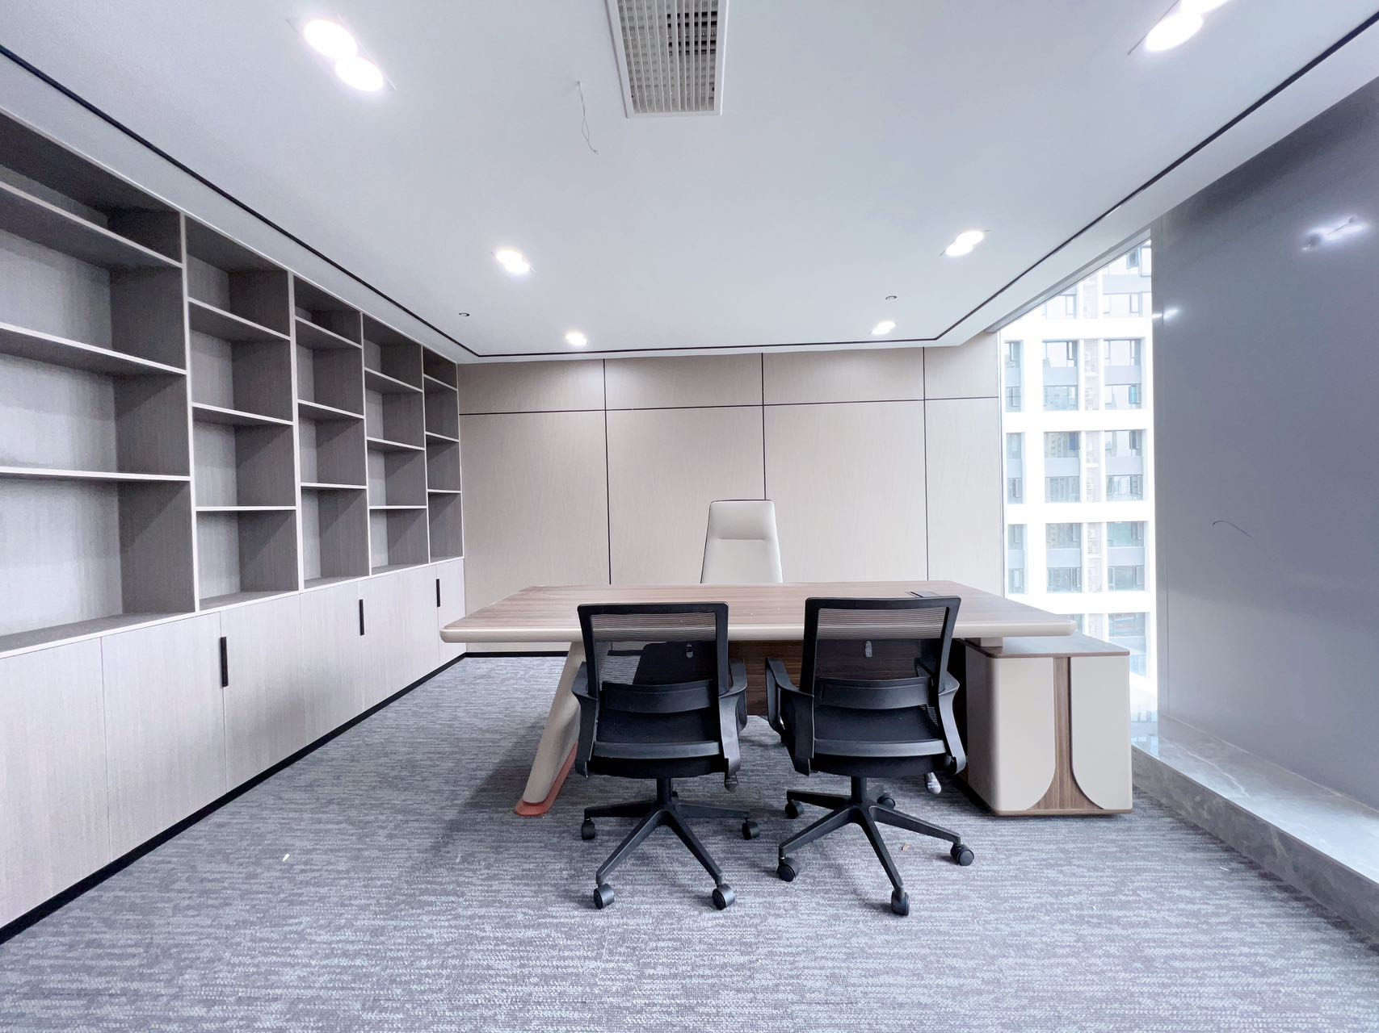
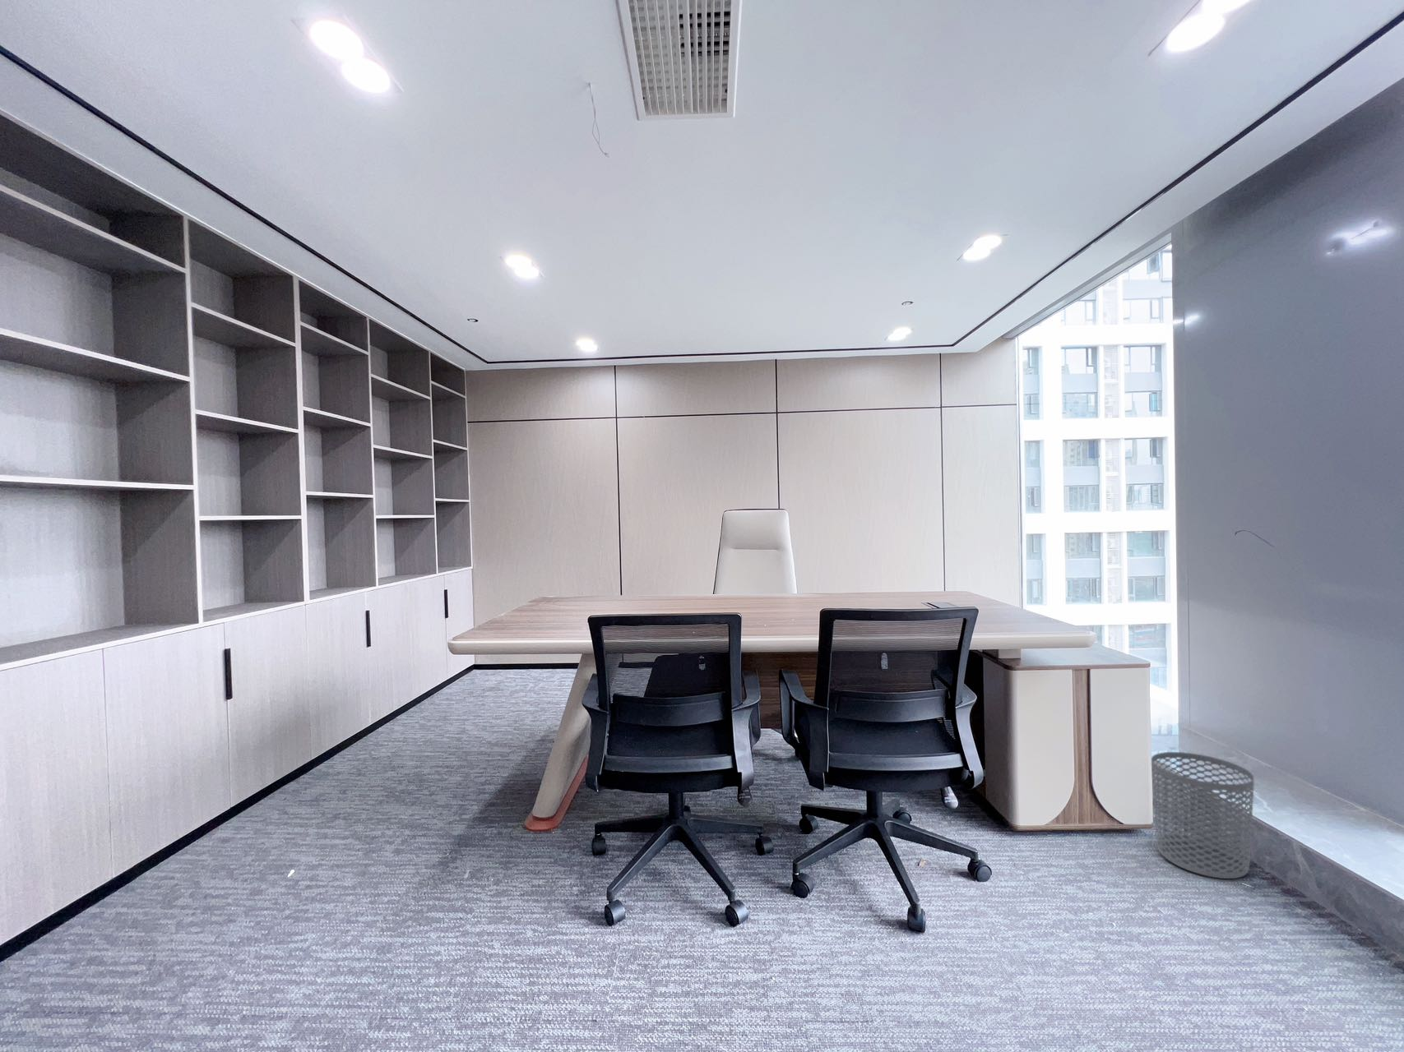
+ waste bin (1201, 813)
